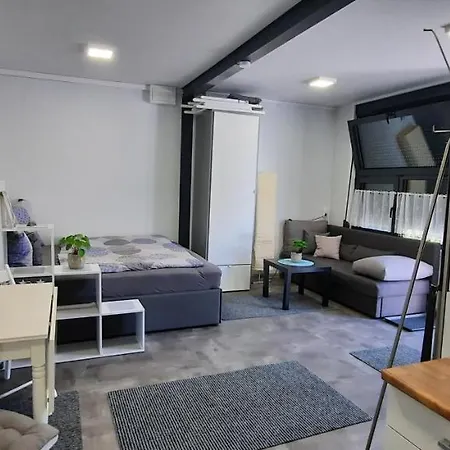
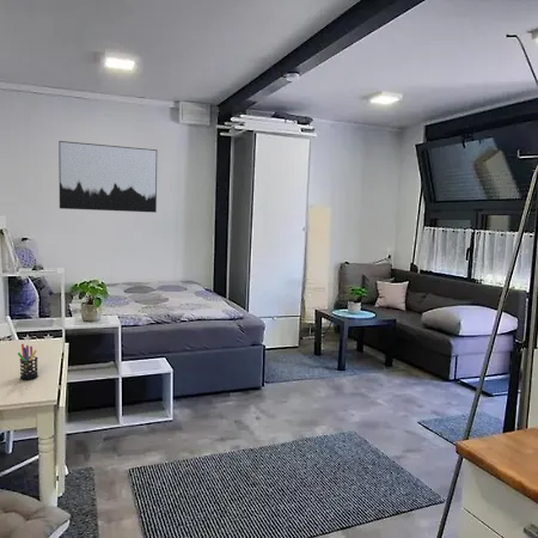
+ pen holder (26, 361)
+ wall art (109, 178)
